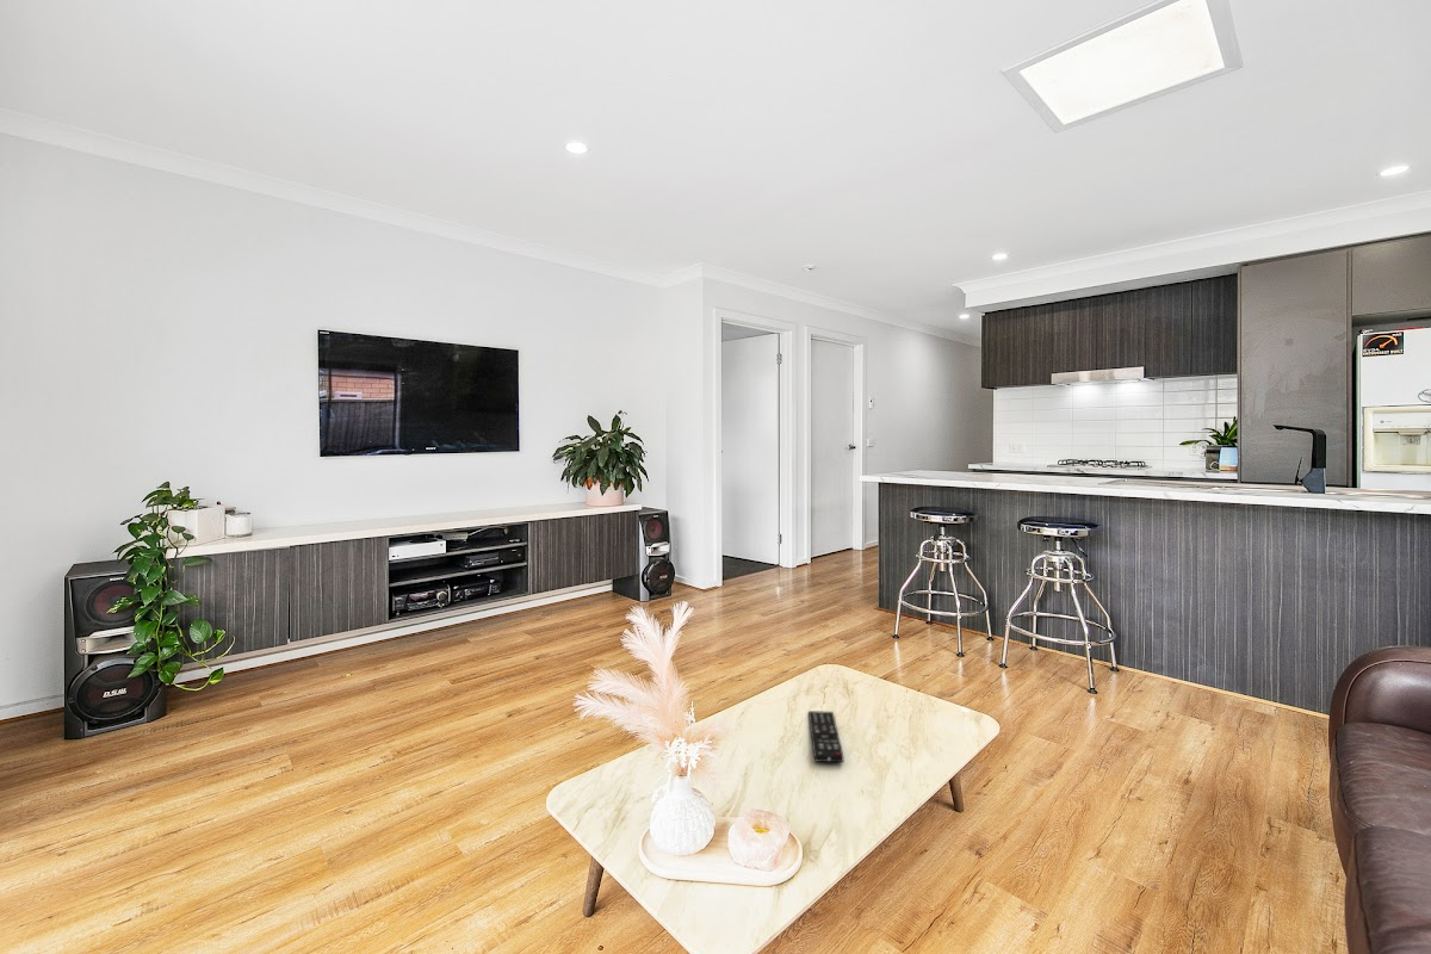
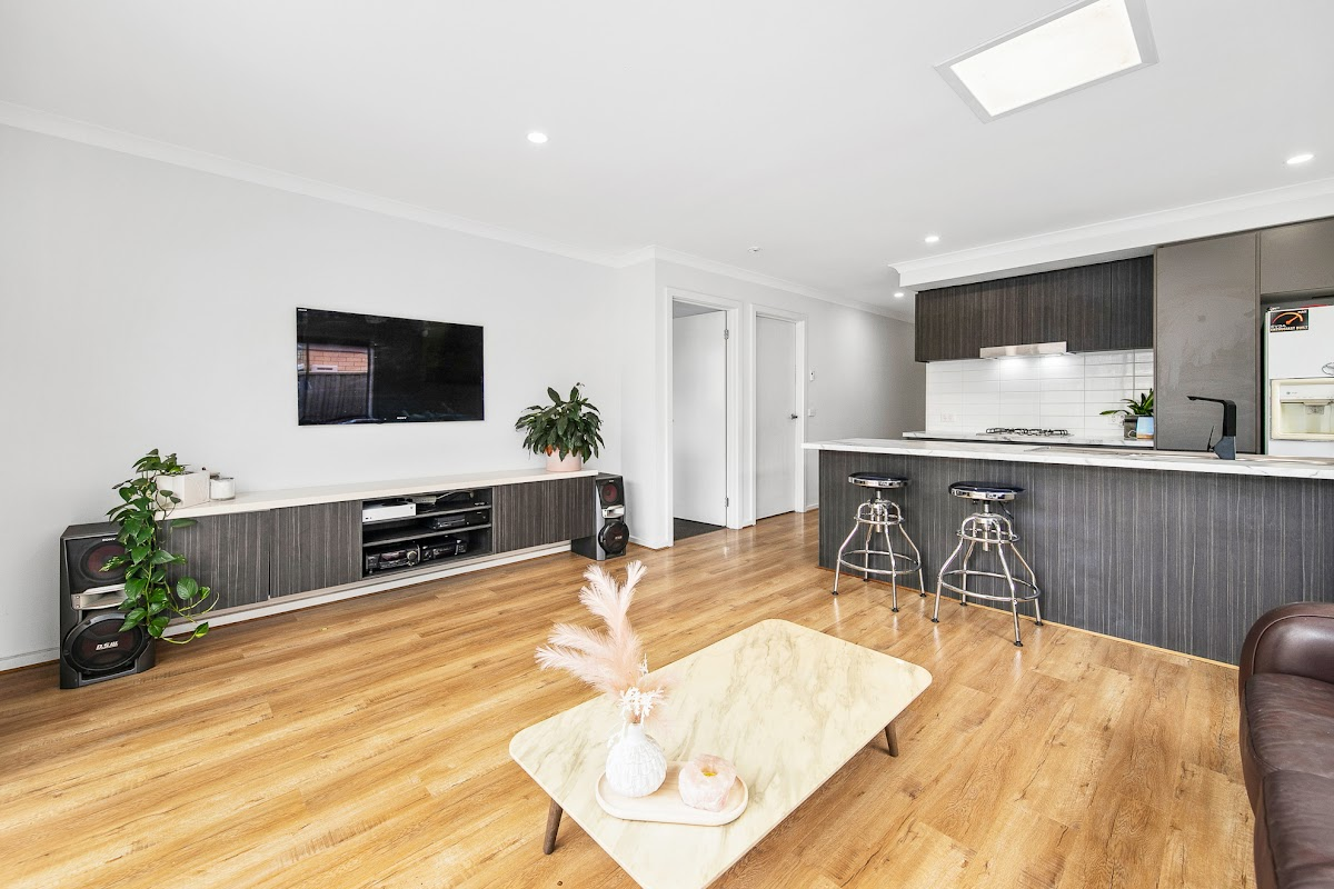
- remote control (824, 733)
